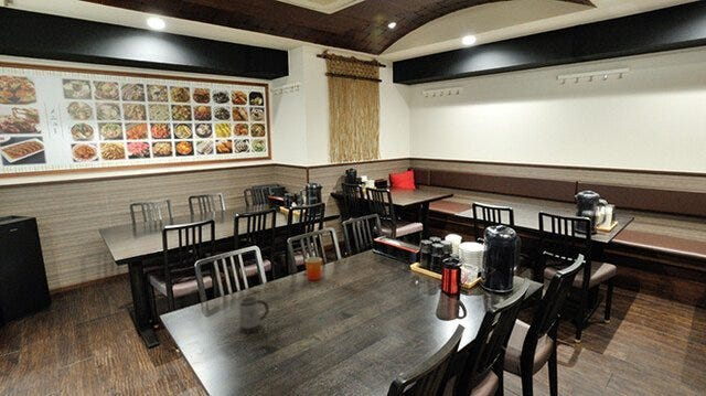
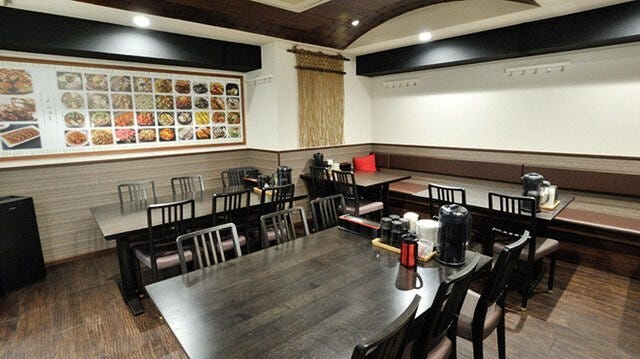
- mug (314, 269)
- mug (254, 312)
